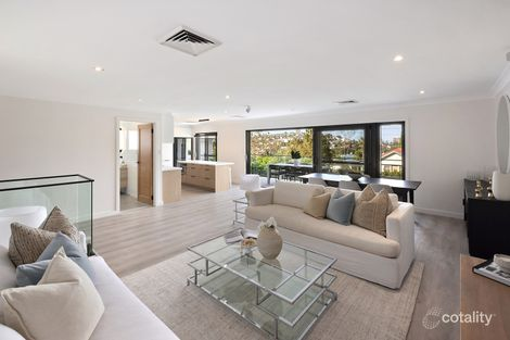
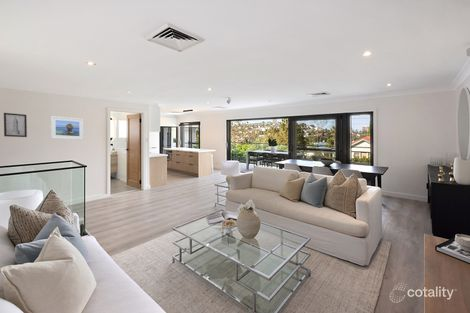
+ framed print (67, 128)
+ wall art (15, 125)
